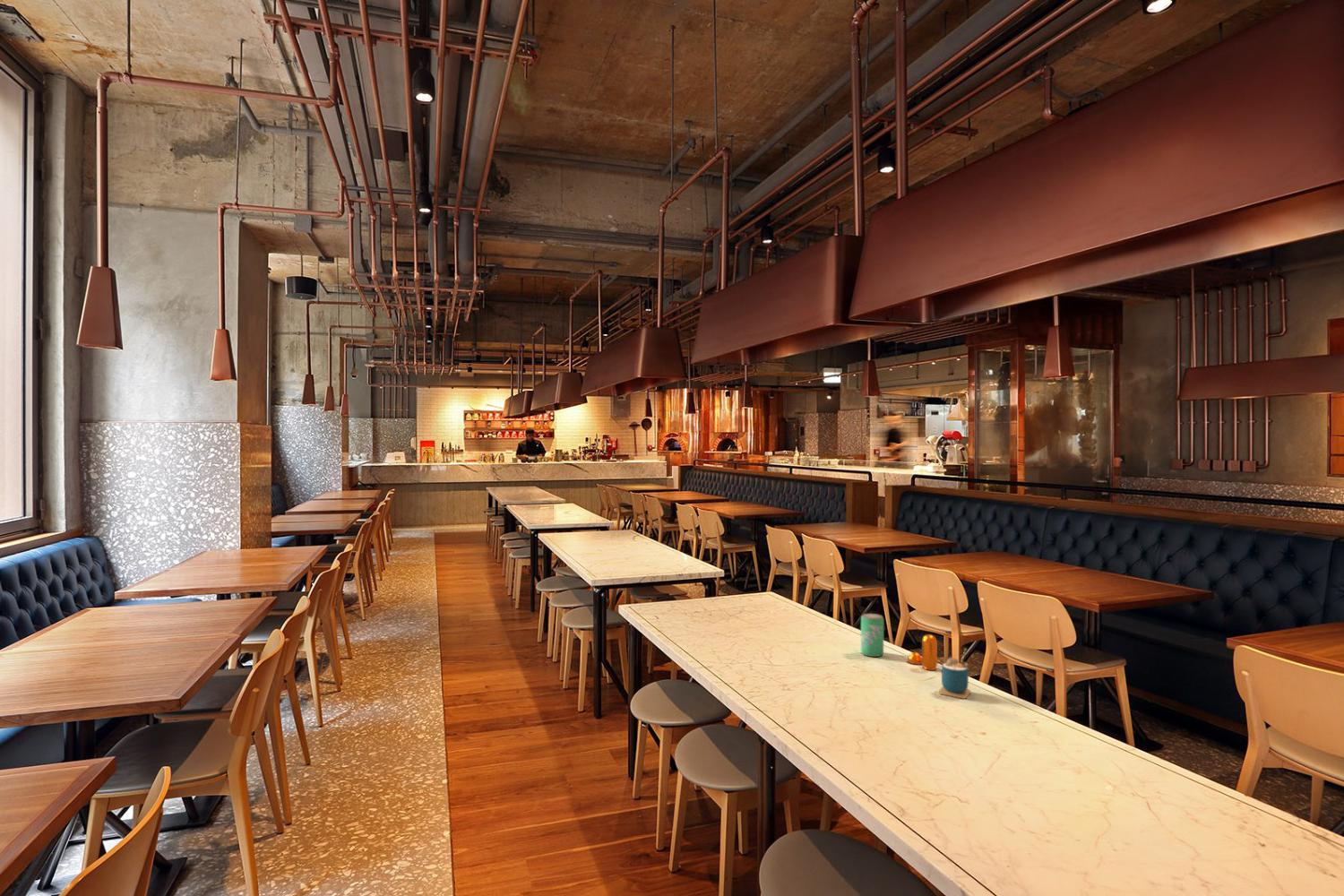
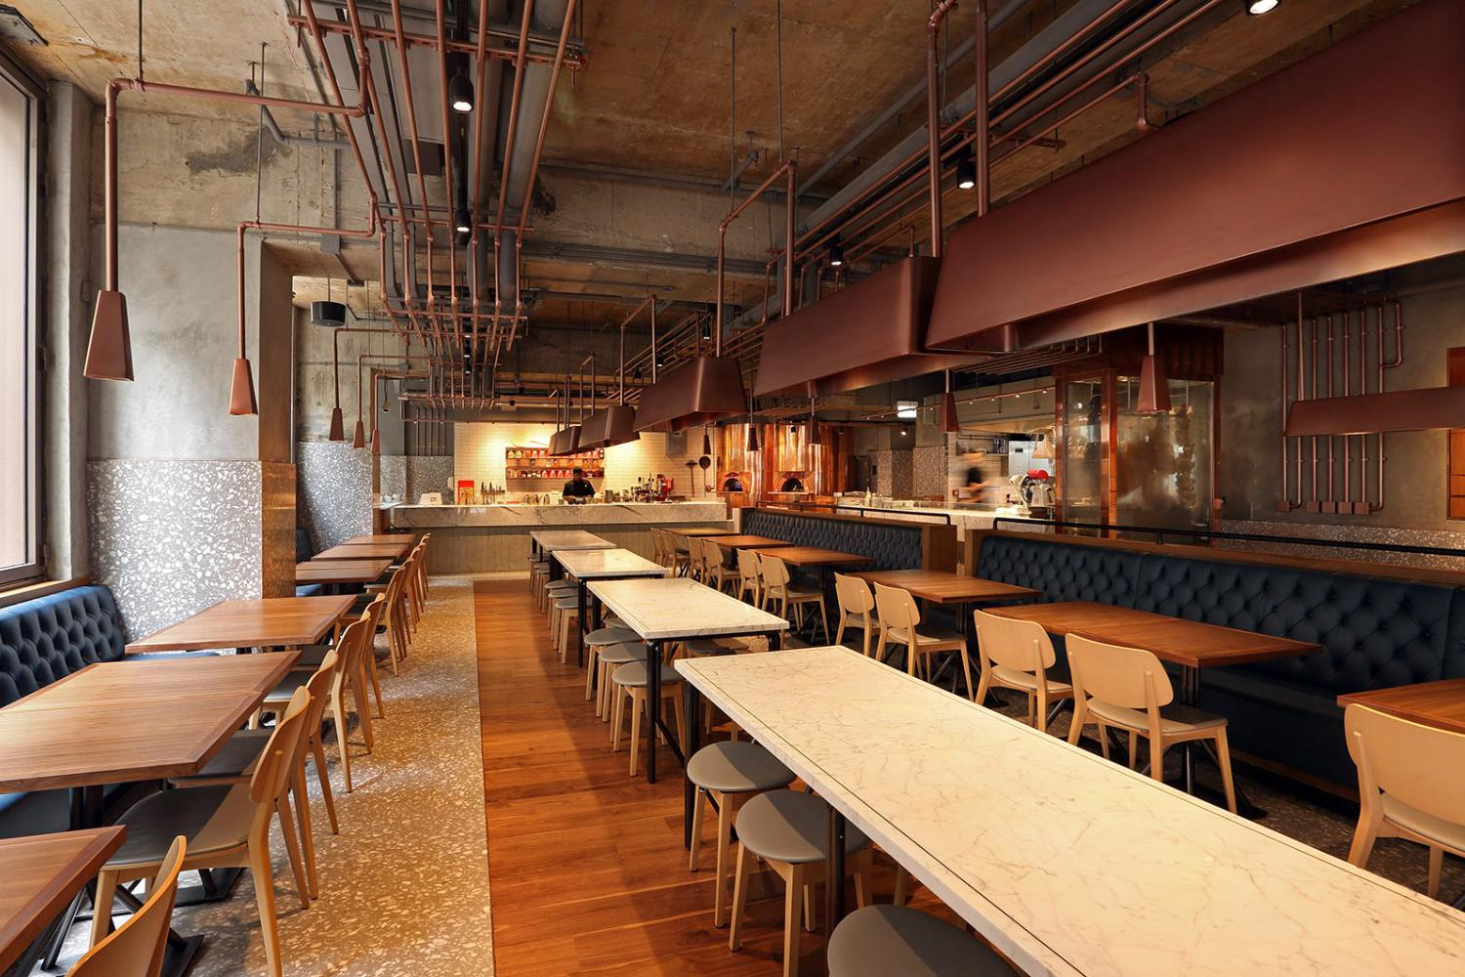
- pepper shaker (922, 648)
- cup (954, 670)
- beverage can (872, 634)
